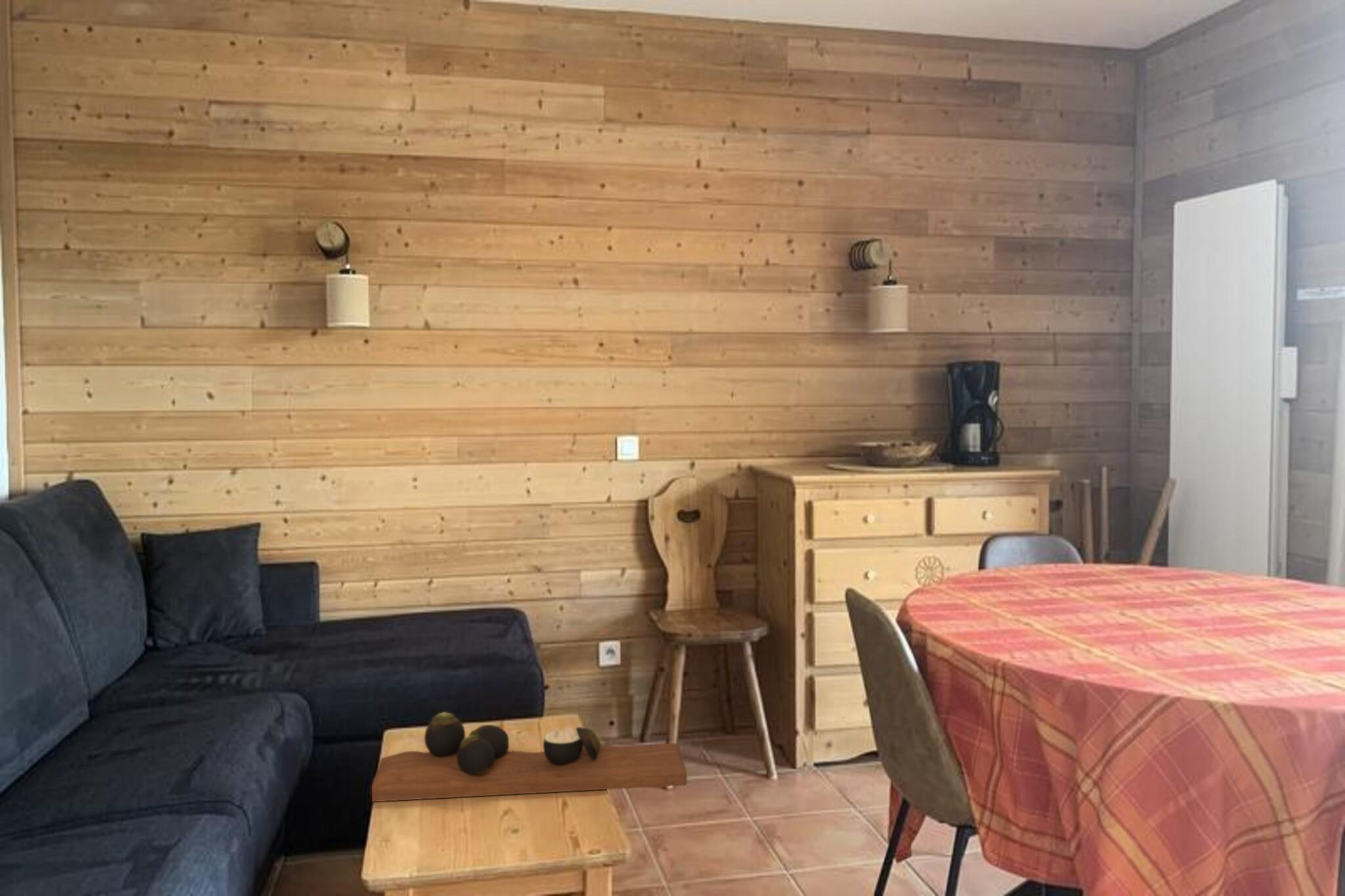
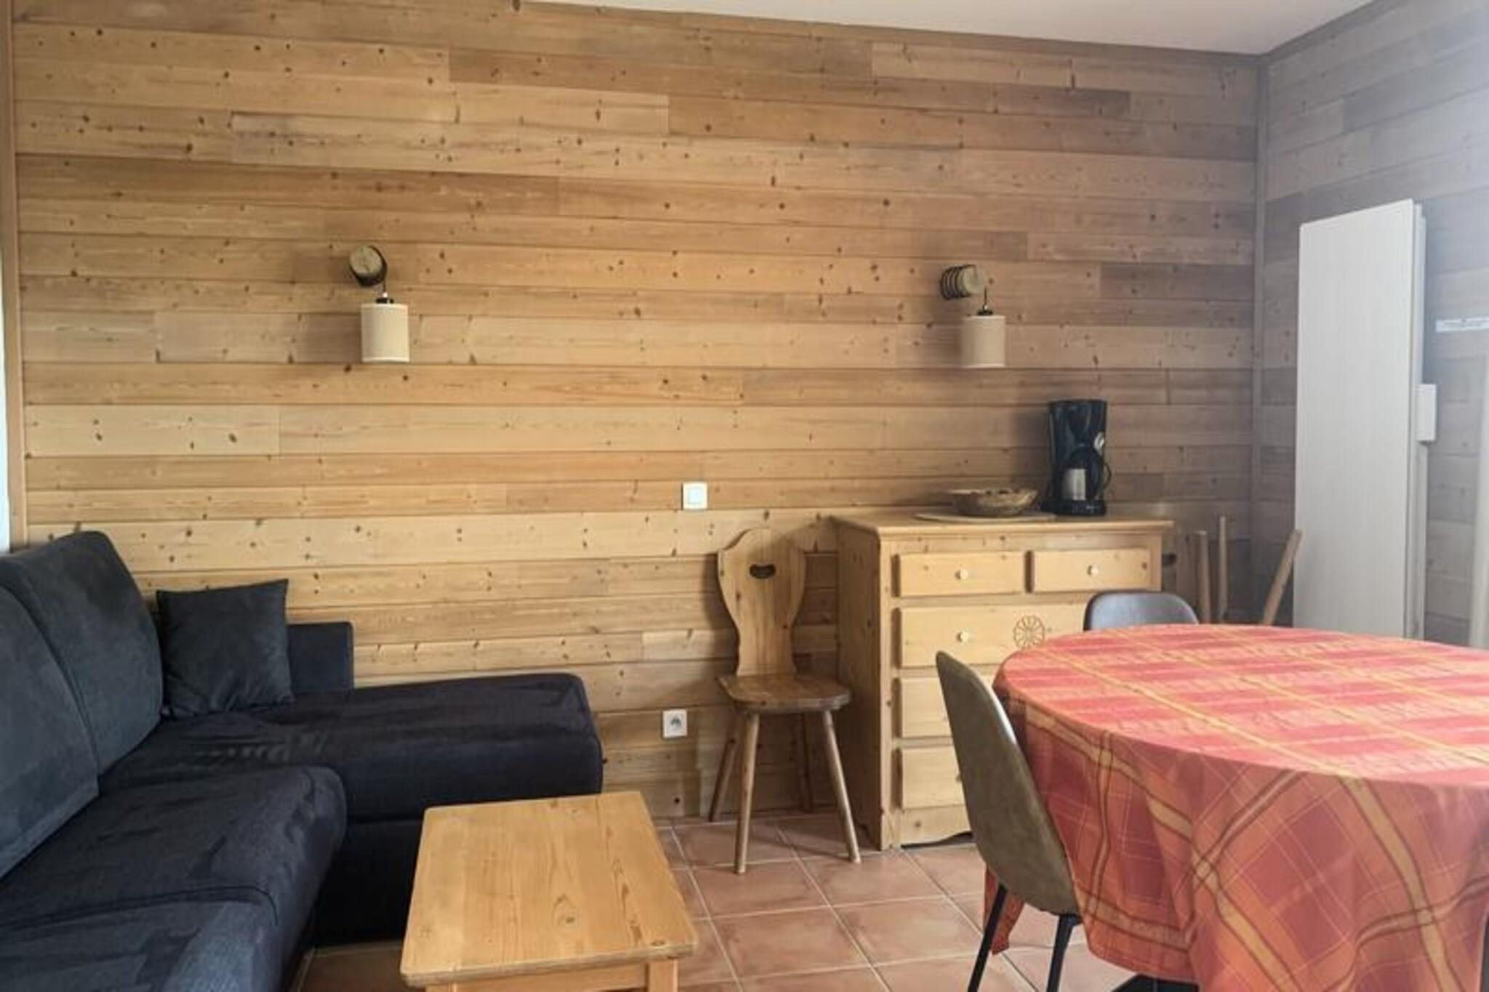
- decorative tray (533, 752)
